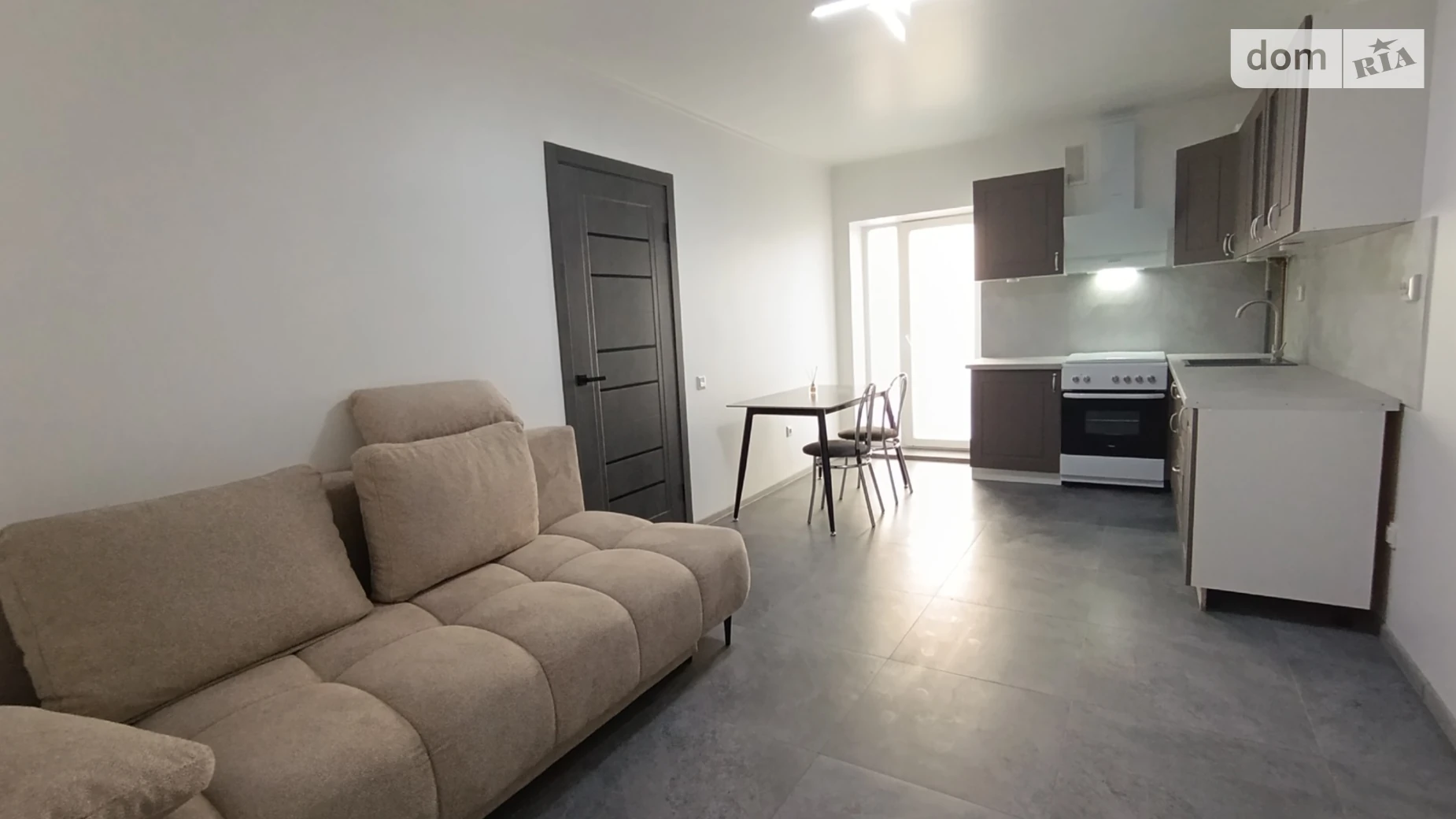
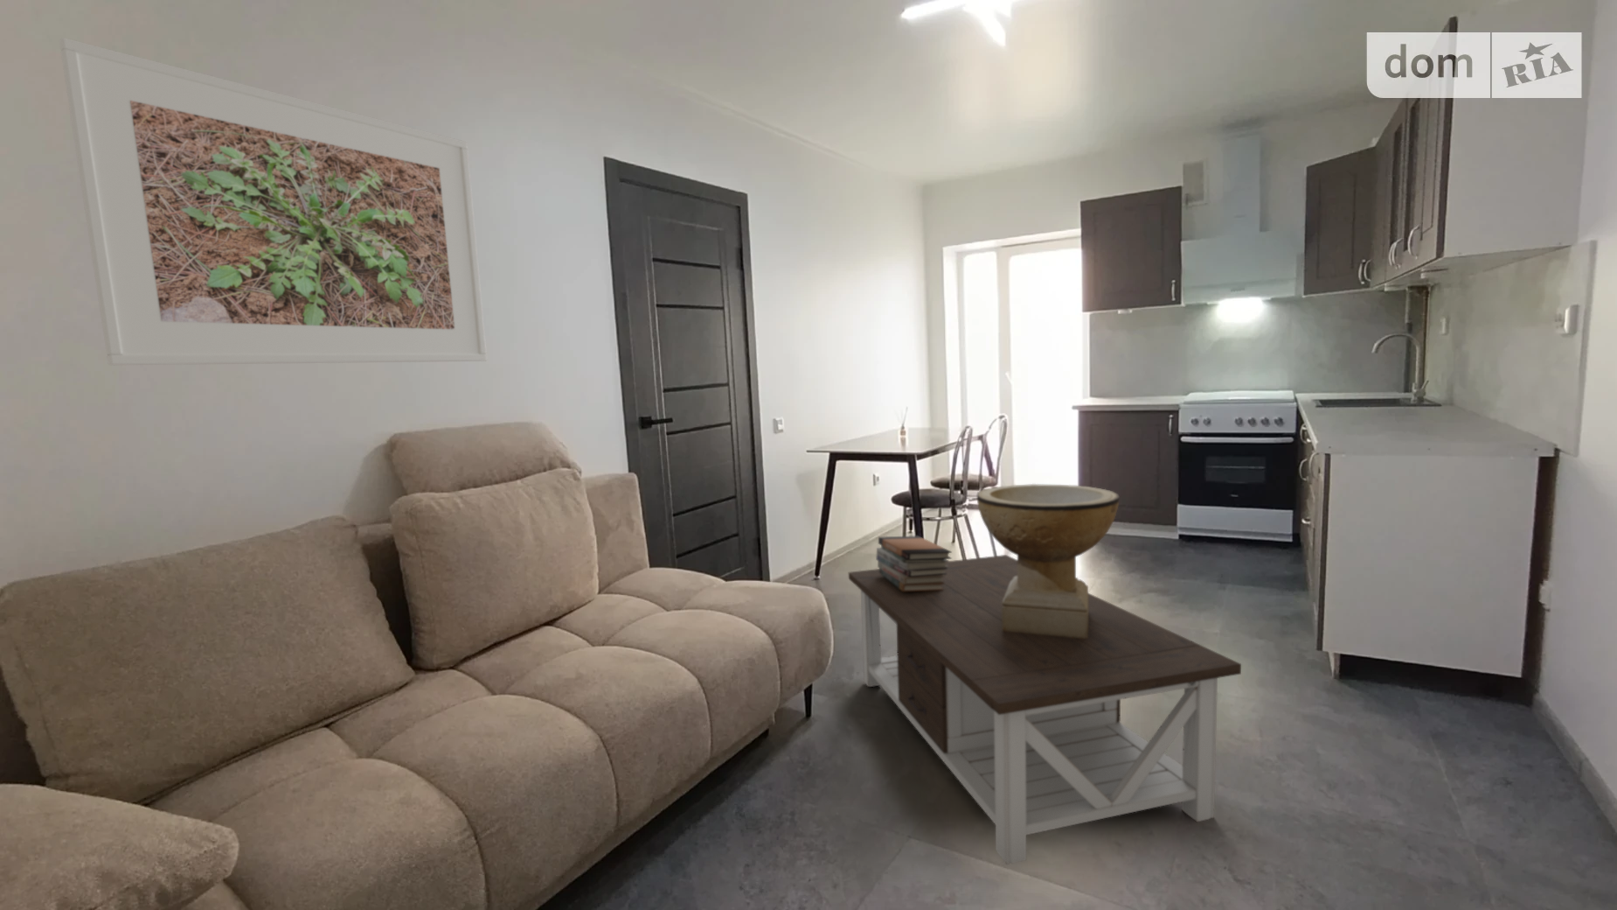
+ decorative bowl (1045, 557)
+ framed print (318, 233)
+ coffee table (1004, 673)
+ book stack (910, 562)
